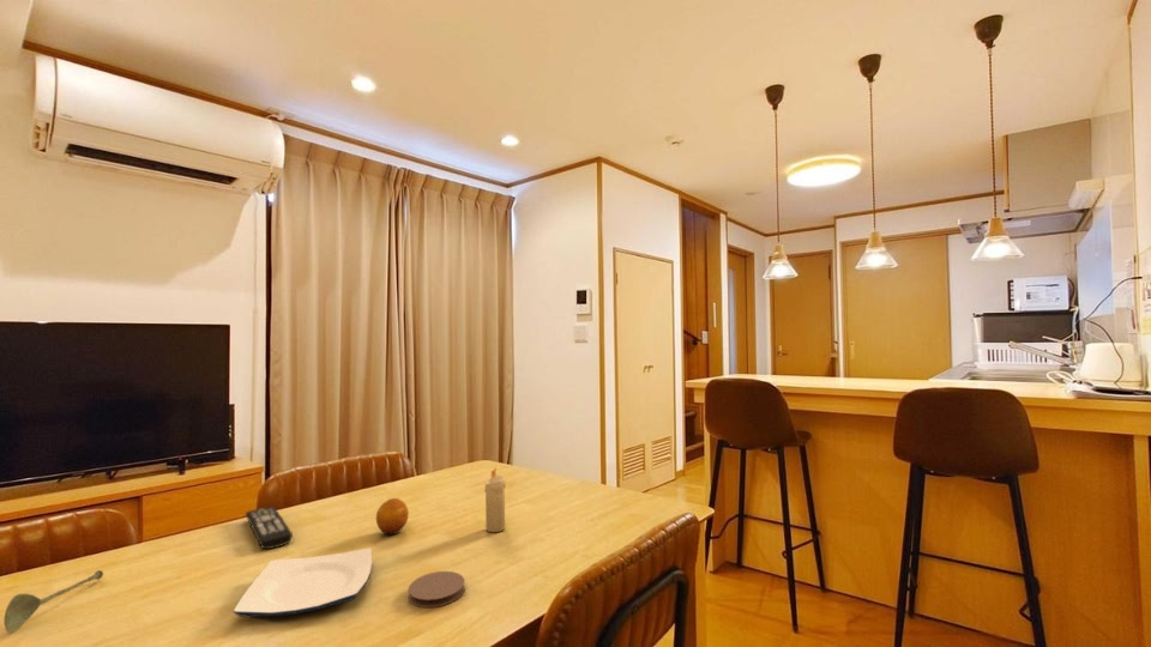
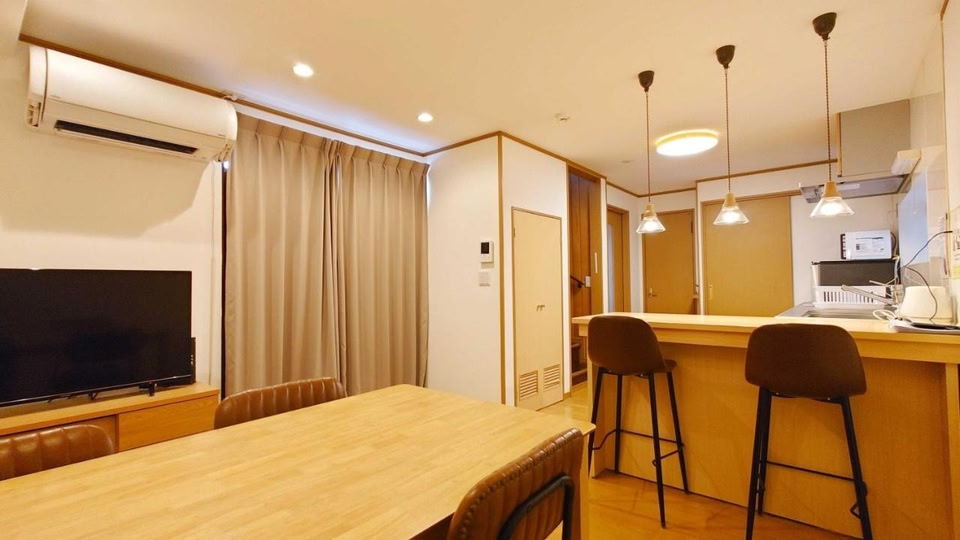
- remote control (267, 526)
- soupspoon (56, 592)
- candle (495, 497)
- coaster (436, 588)
- plate (311, 582)
- fruit (392, 515)
